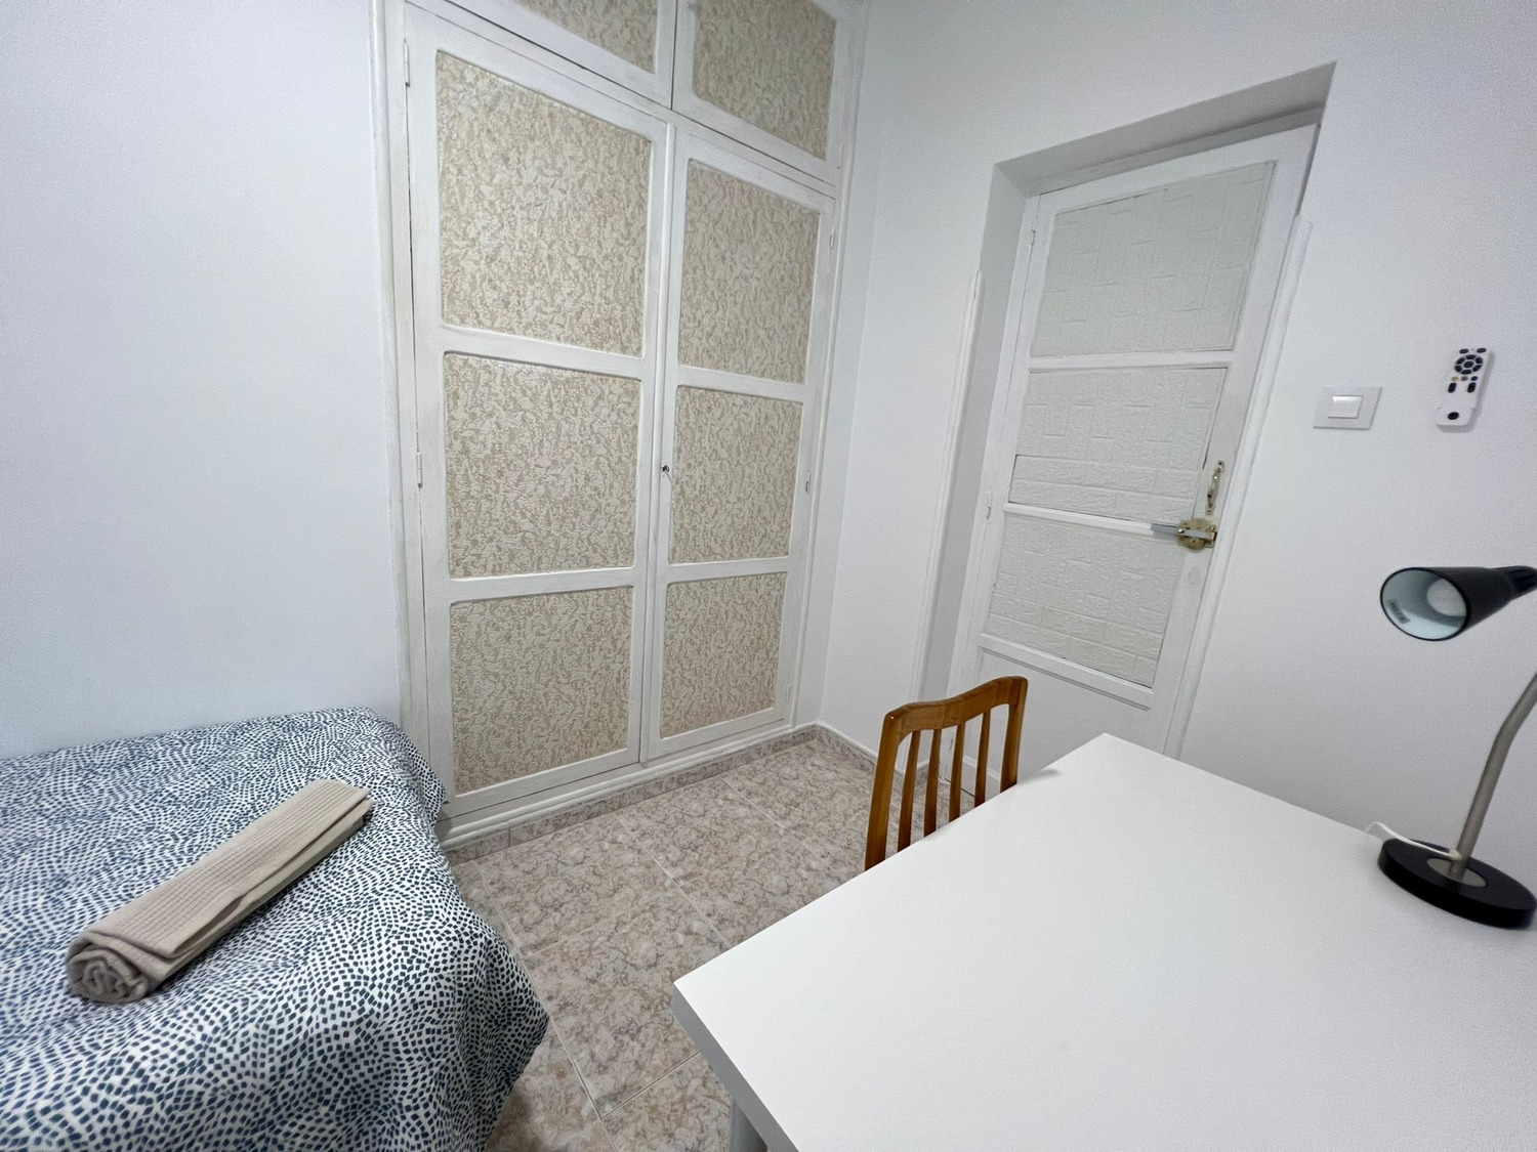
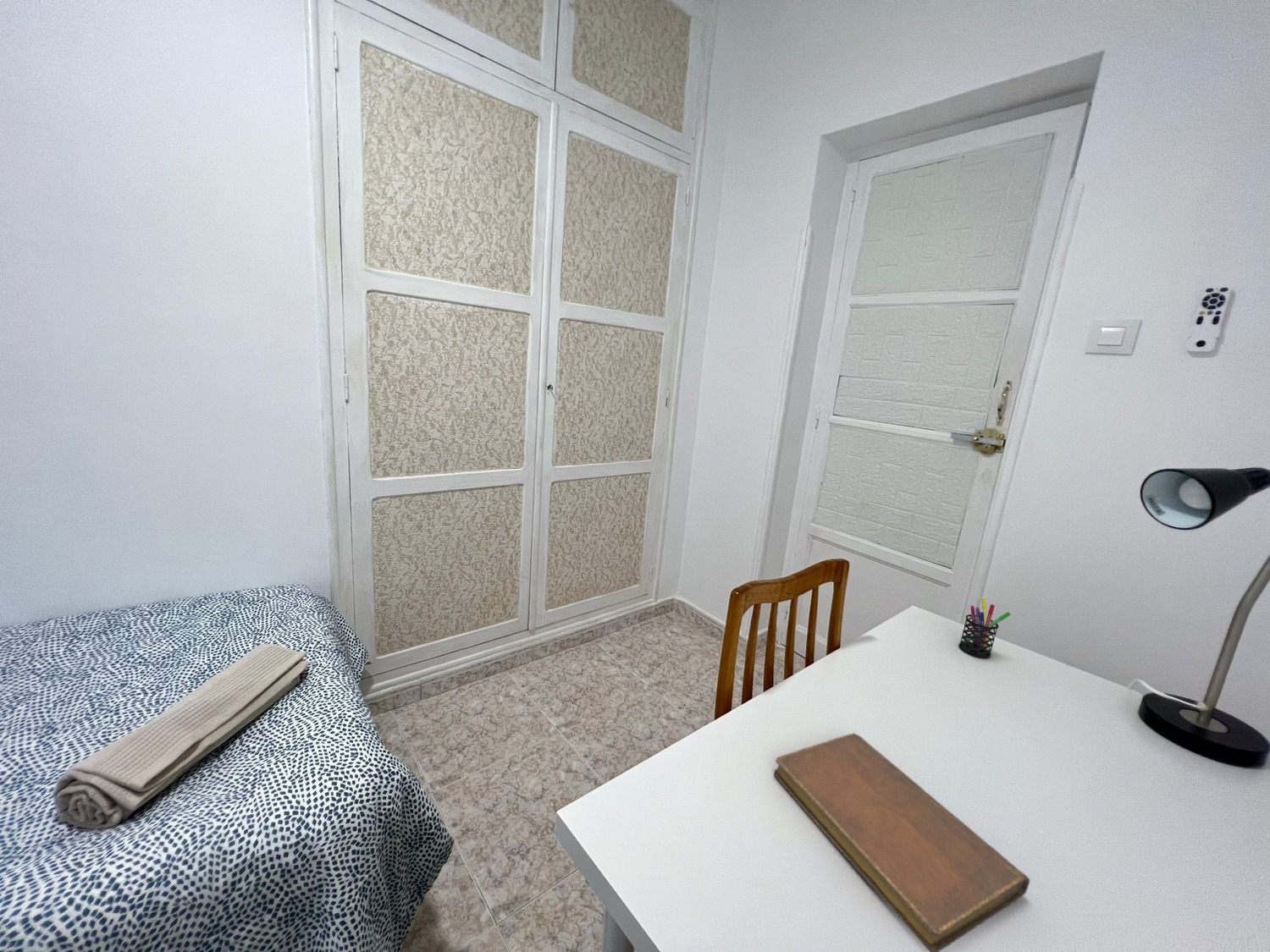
+ pen holder (985, 626)
+ notebook (886, 818)
